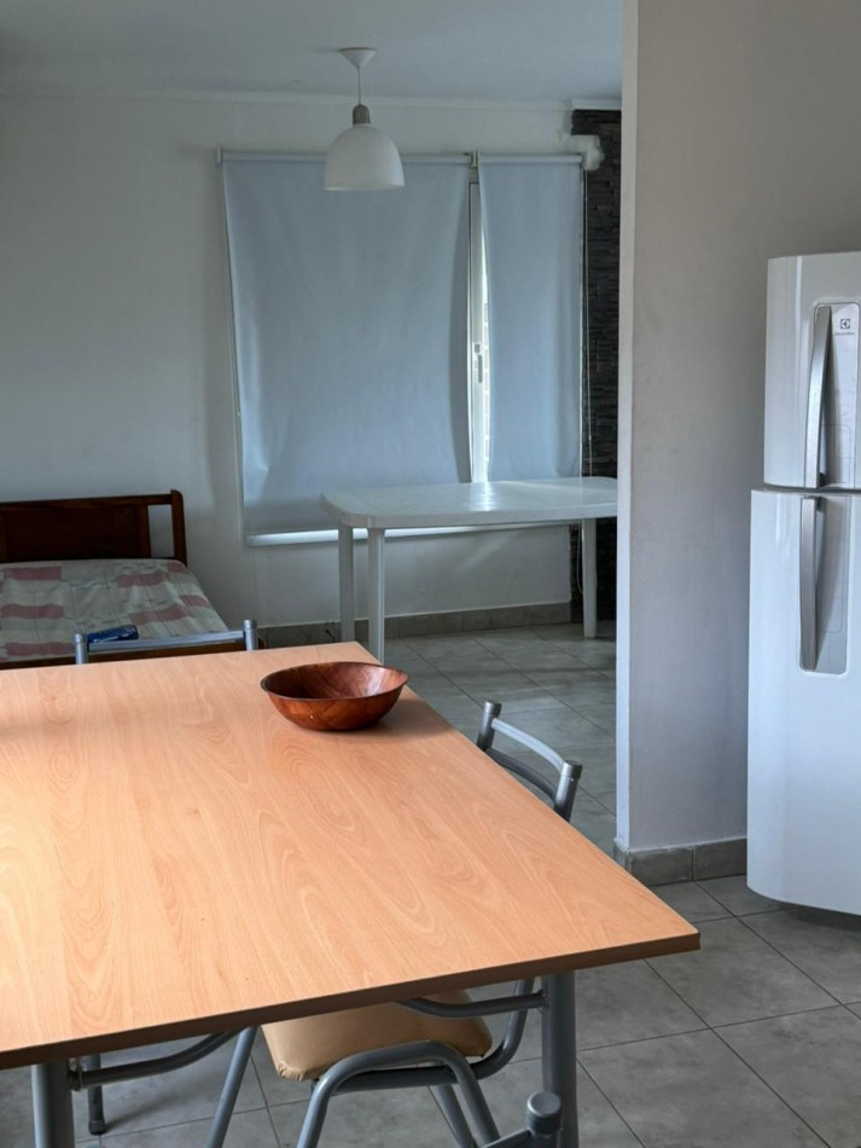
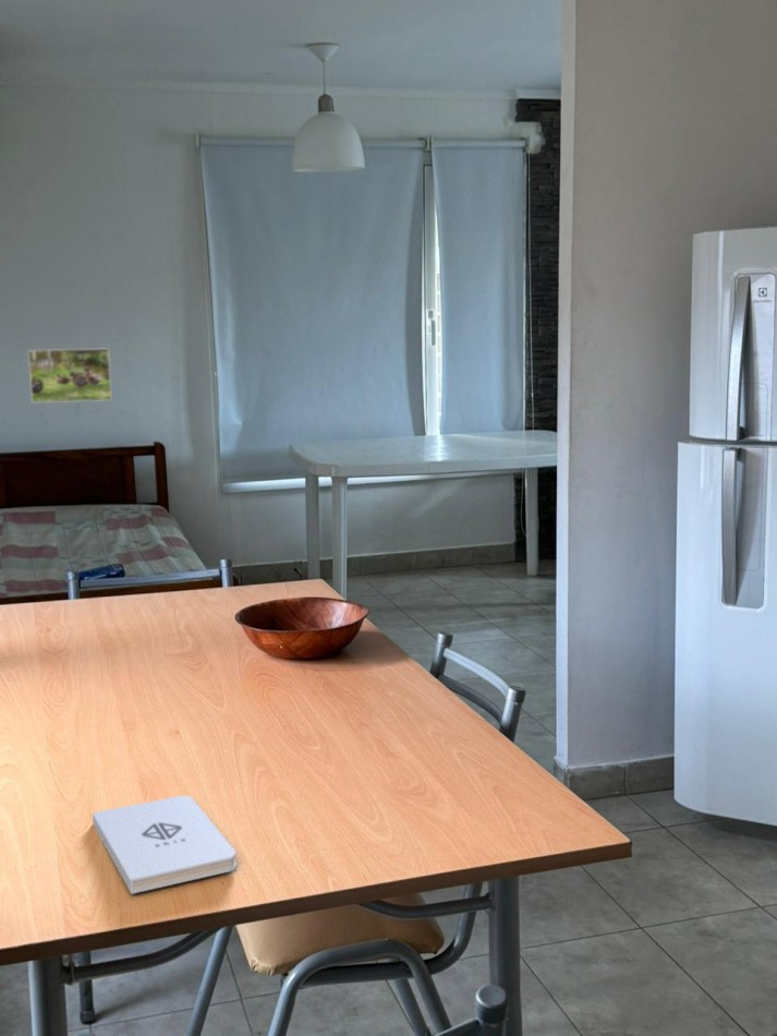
+ notepad (162, 840)
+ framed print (70, 375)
